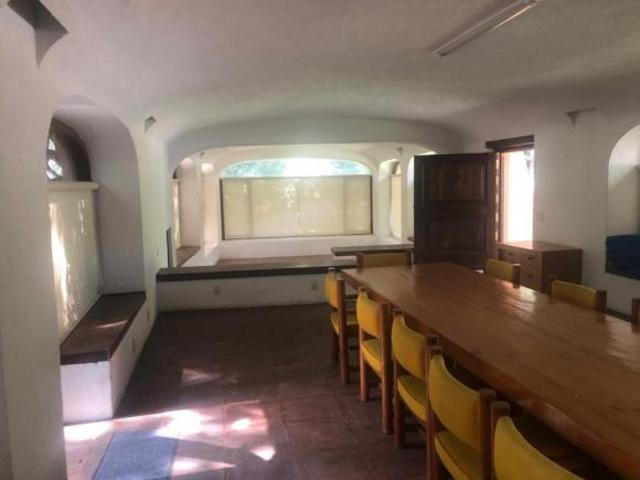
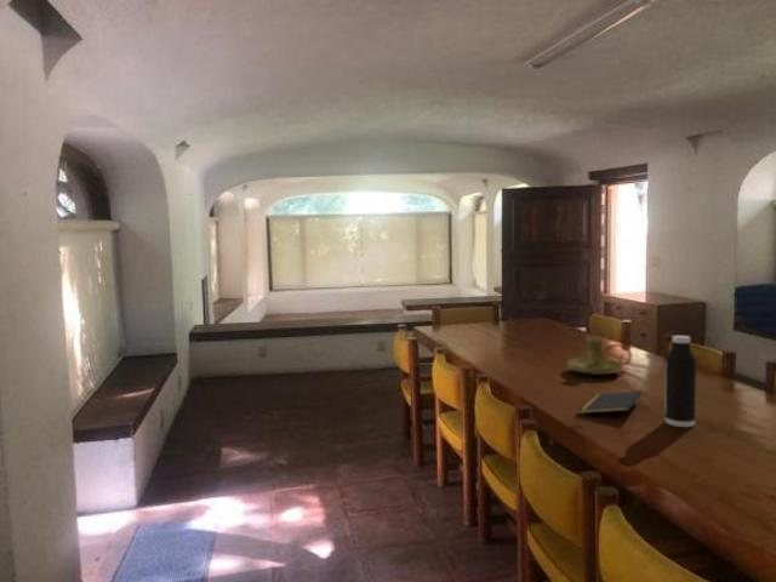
+ water bottle (680, 380)
+ notepad (610, 401)
+ candle holder (600, 354)
